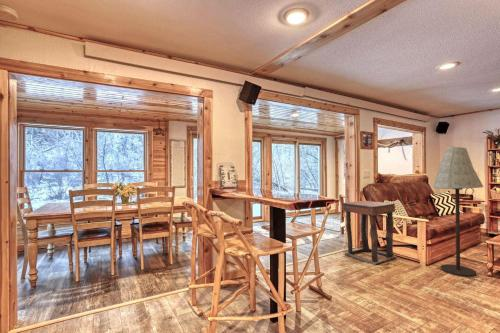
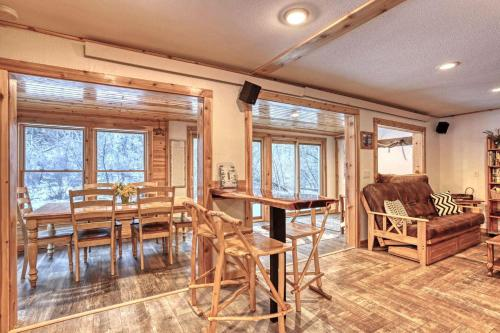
- floor lamp (457, 208)
- side table (370, 229)
